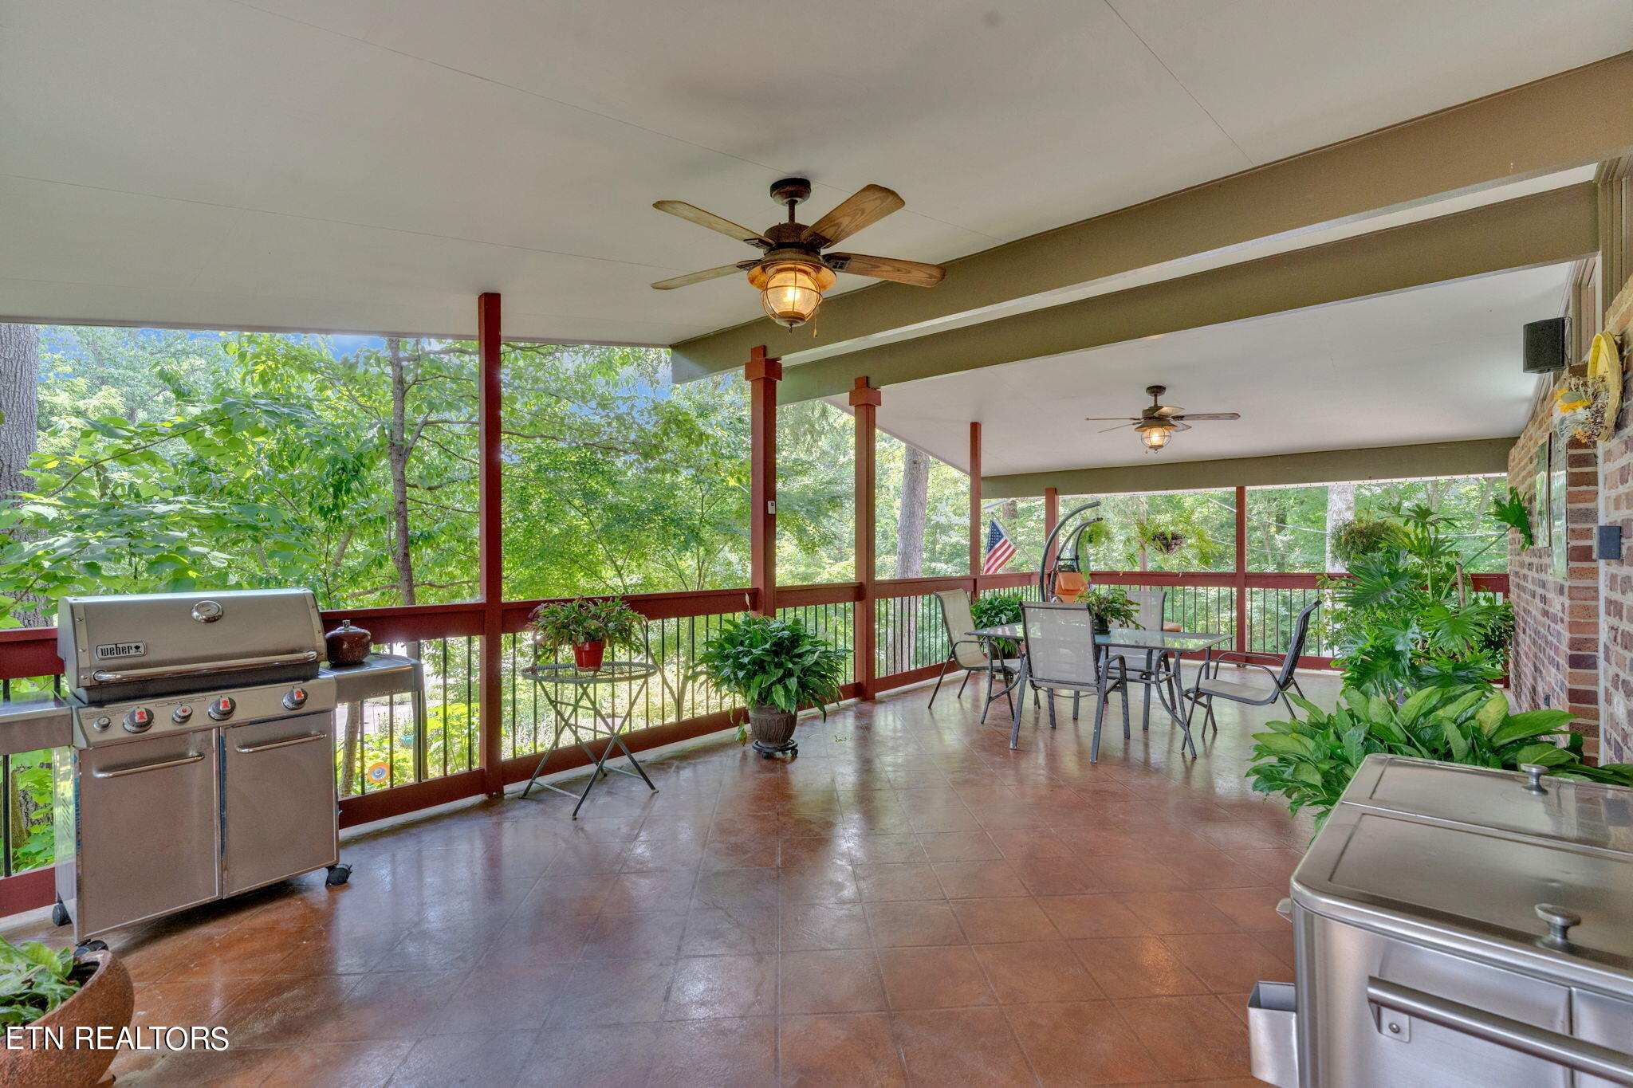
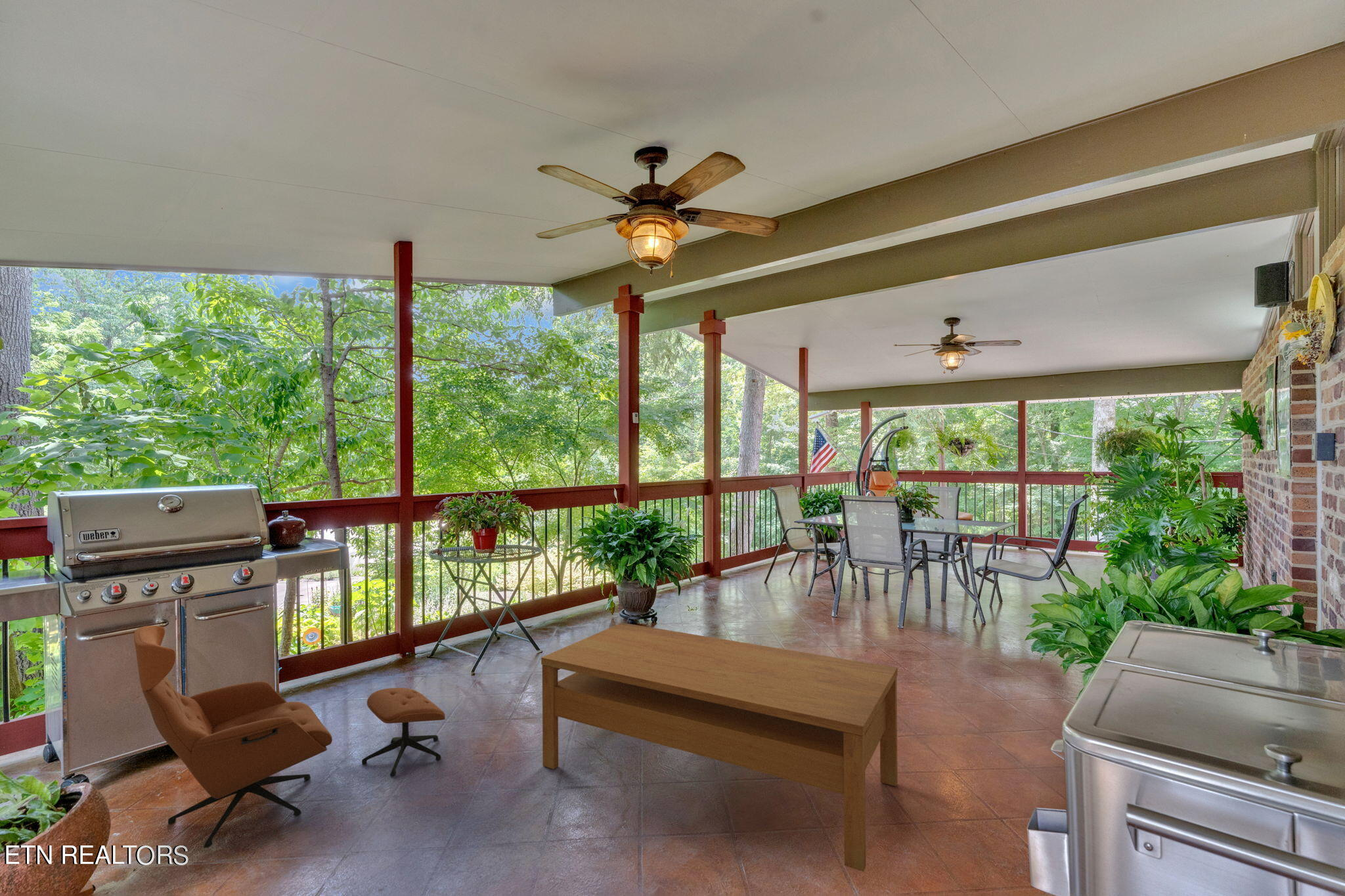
+ coffee table (714, 718)
+ lounge chair (306, 704)
